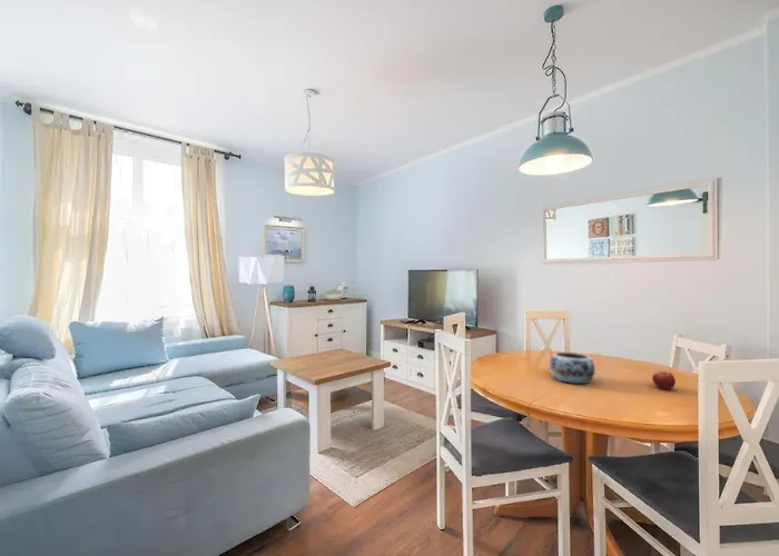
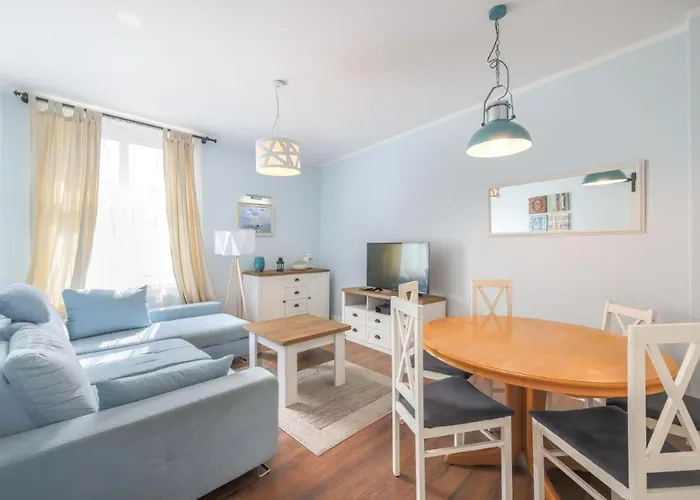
- fruit (663, 379)
- decorative bowl (571, 367)
